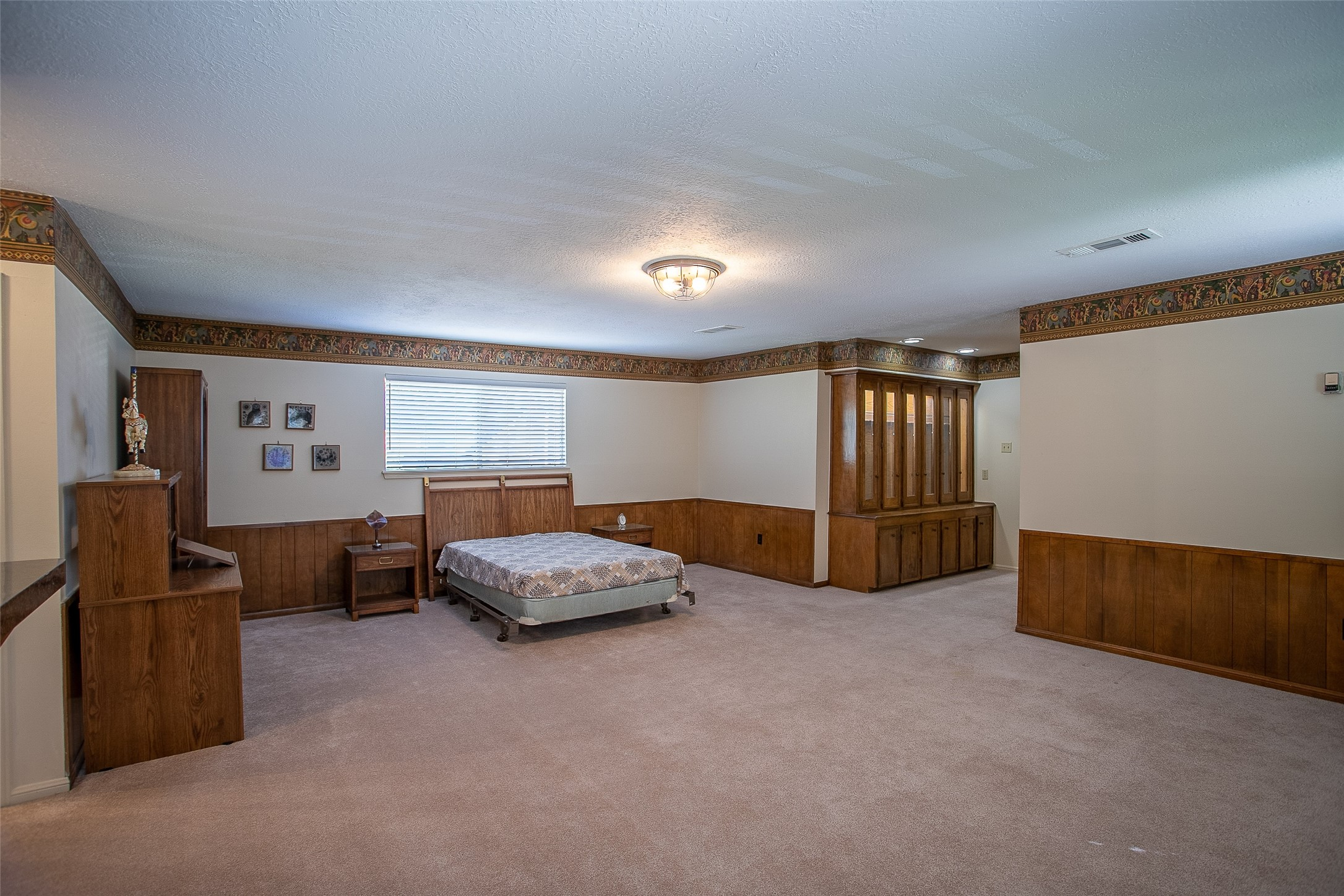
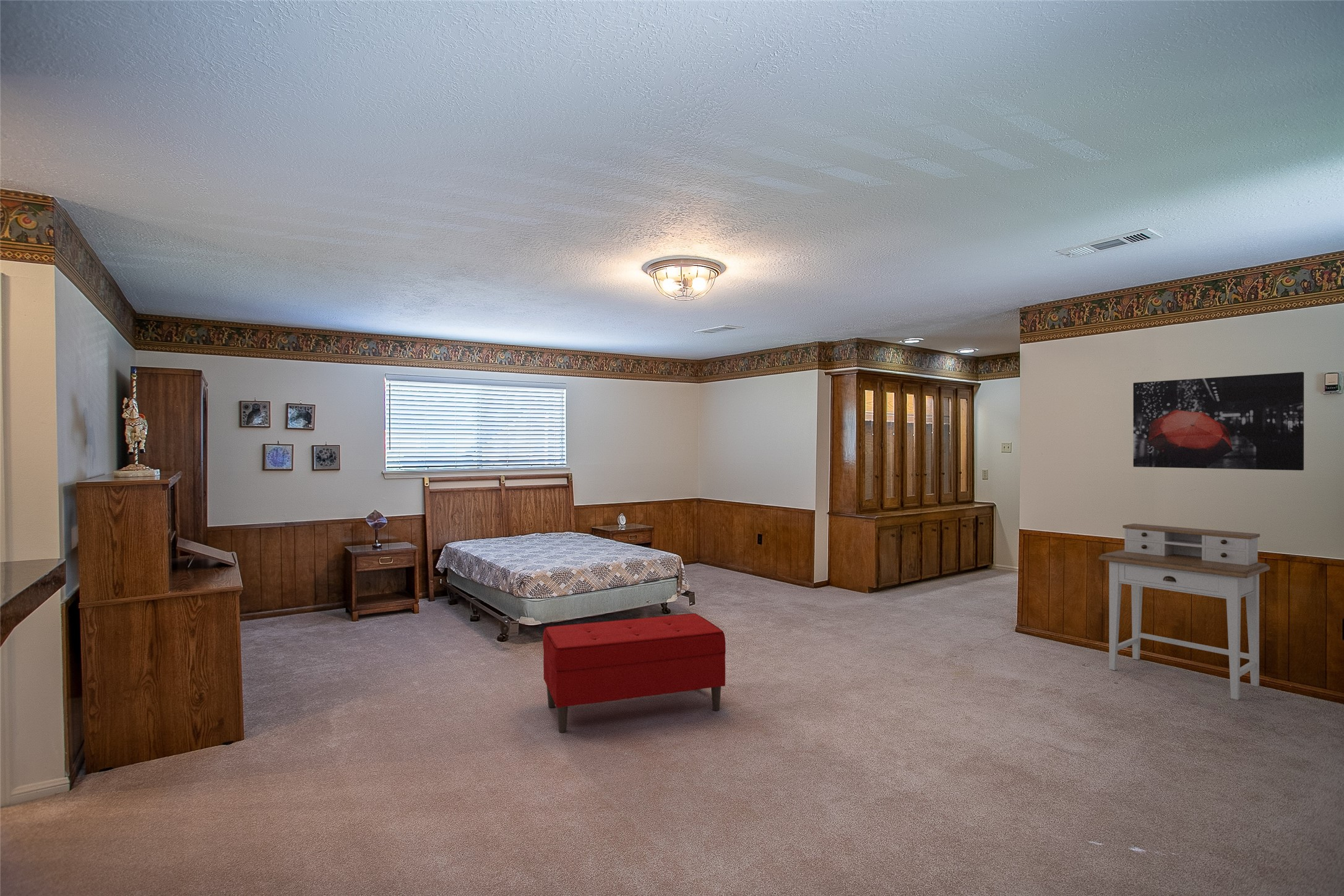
+ wall art (1212, 423)
+ desk (1183, 592)
+ bench (633, 668)
